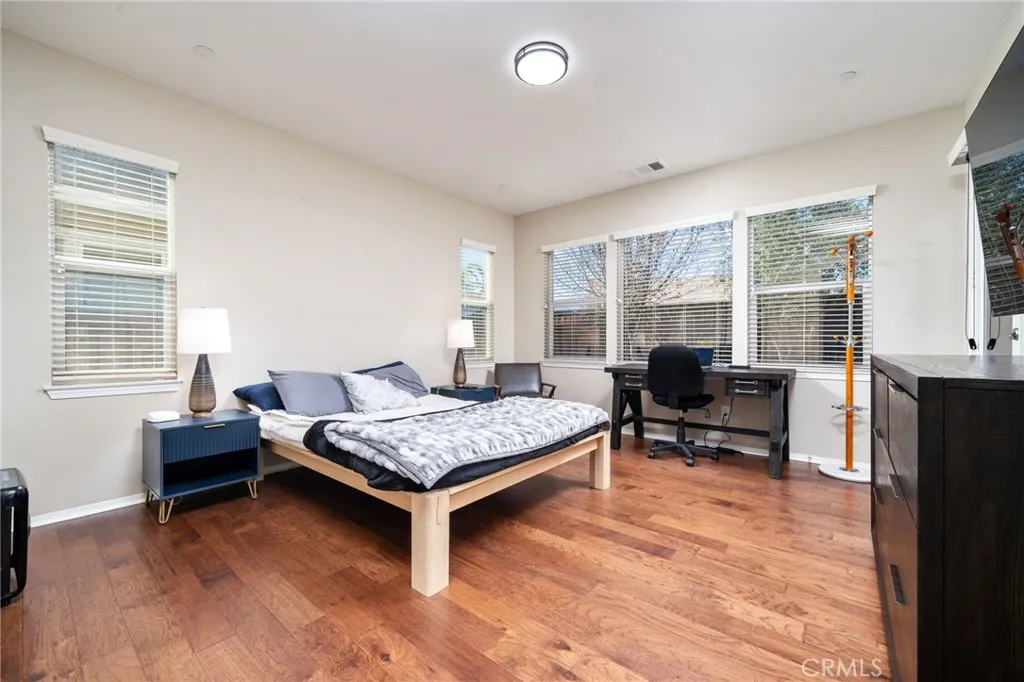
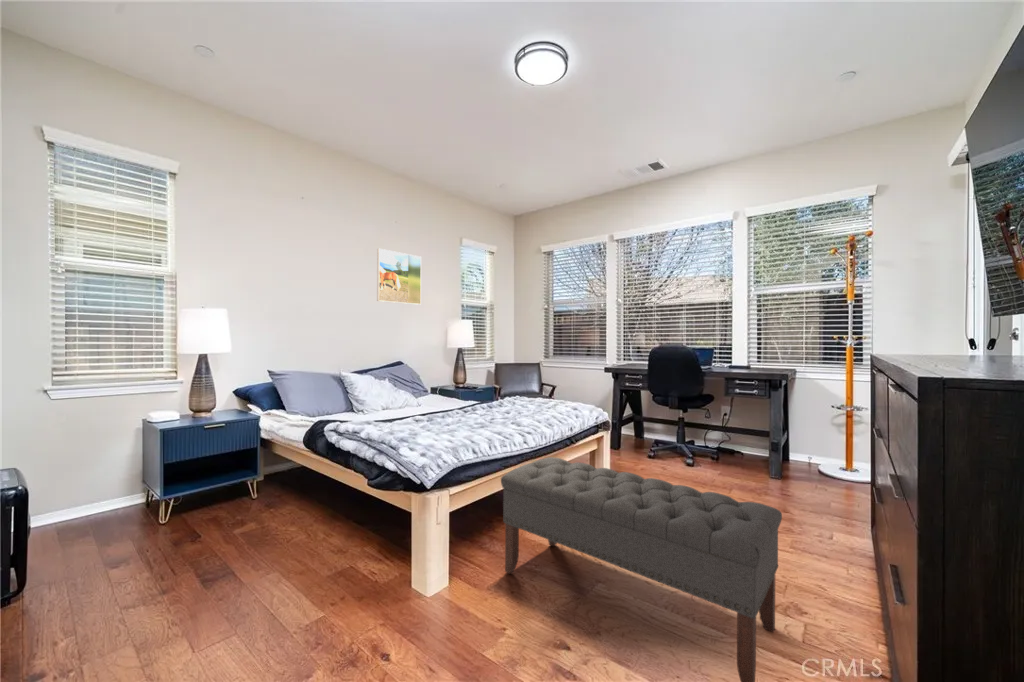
+ bench (625, 541)
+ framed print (400, 277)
